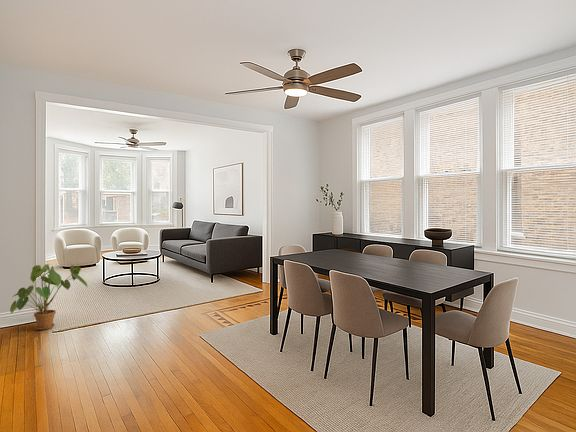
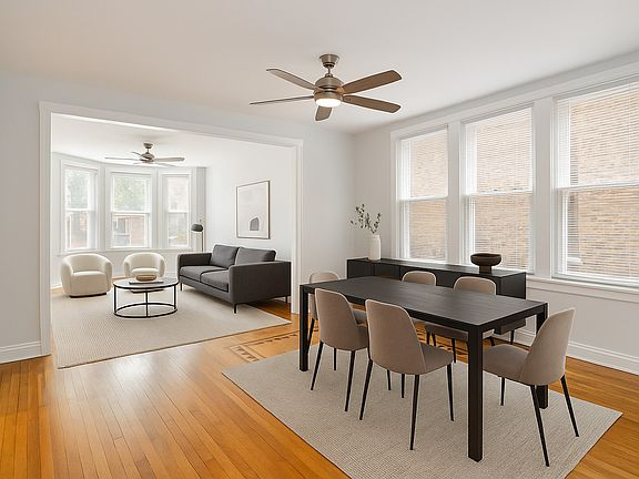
- house plant (50, 294)
